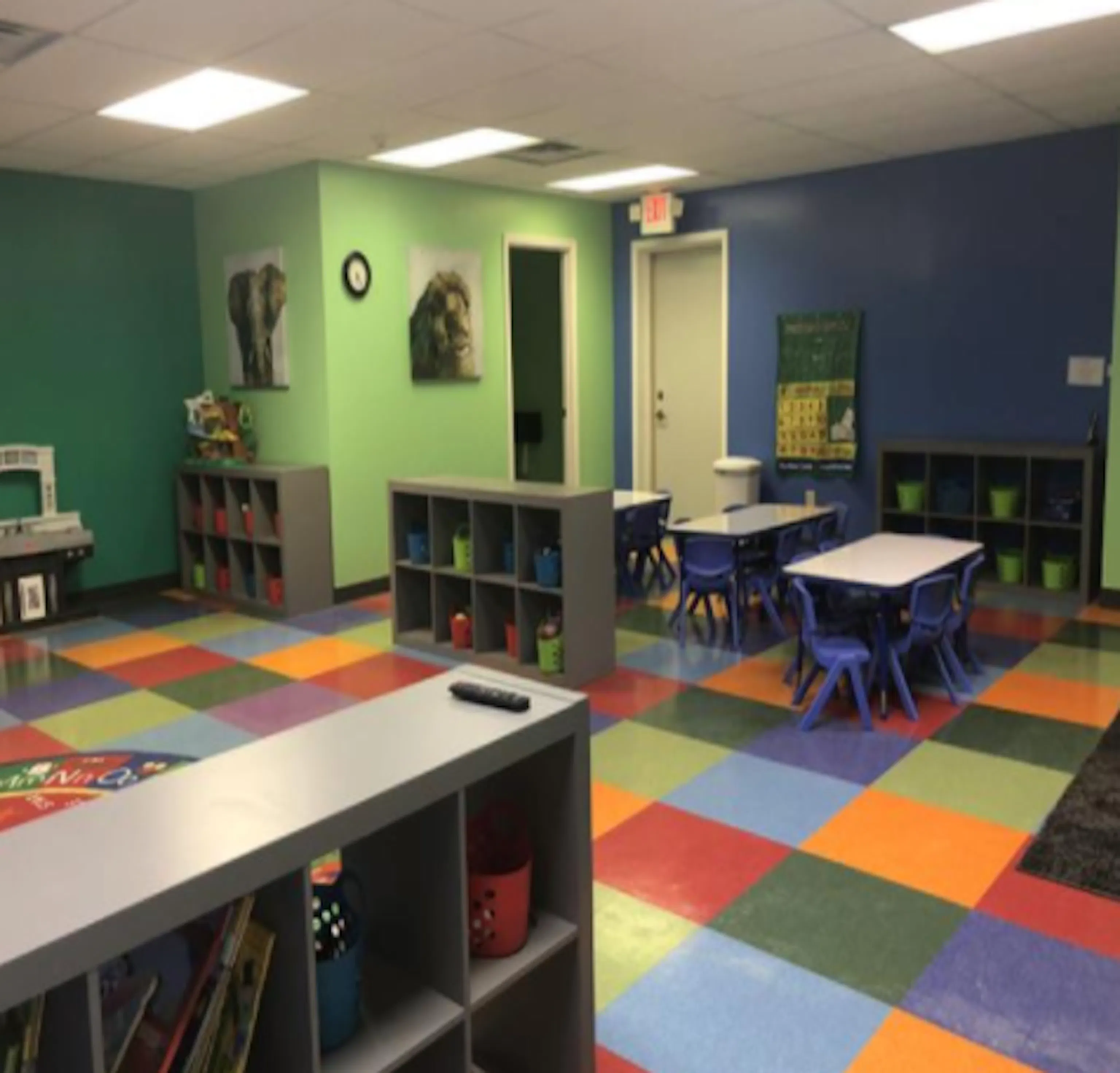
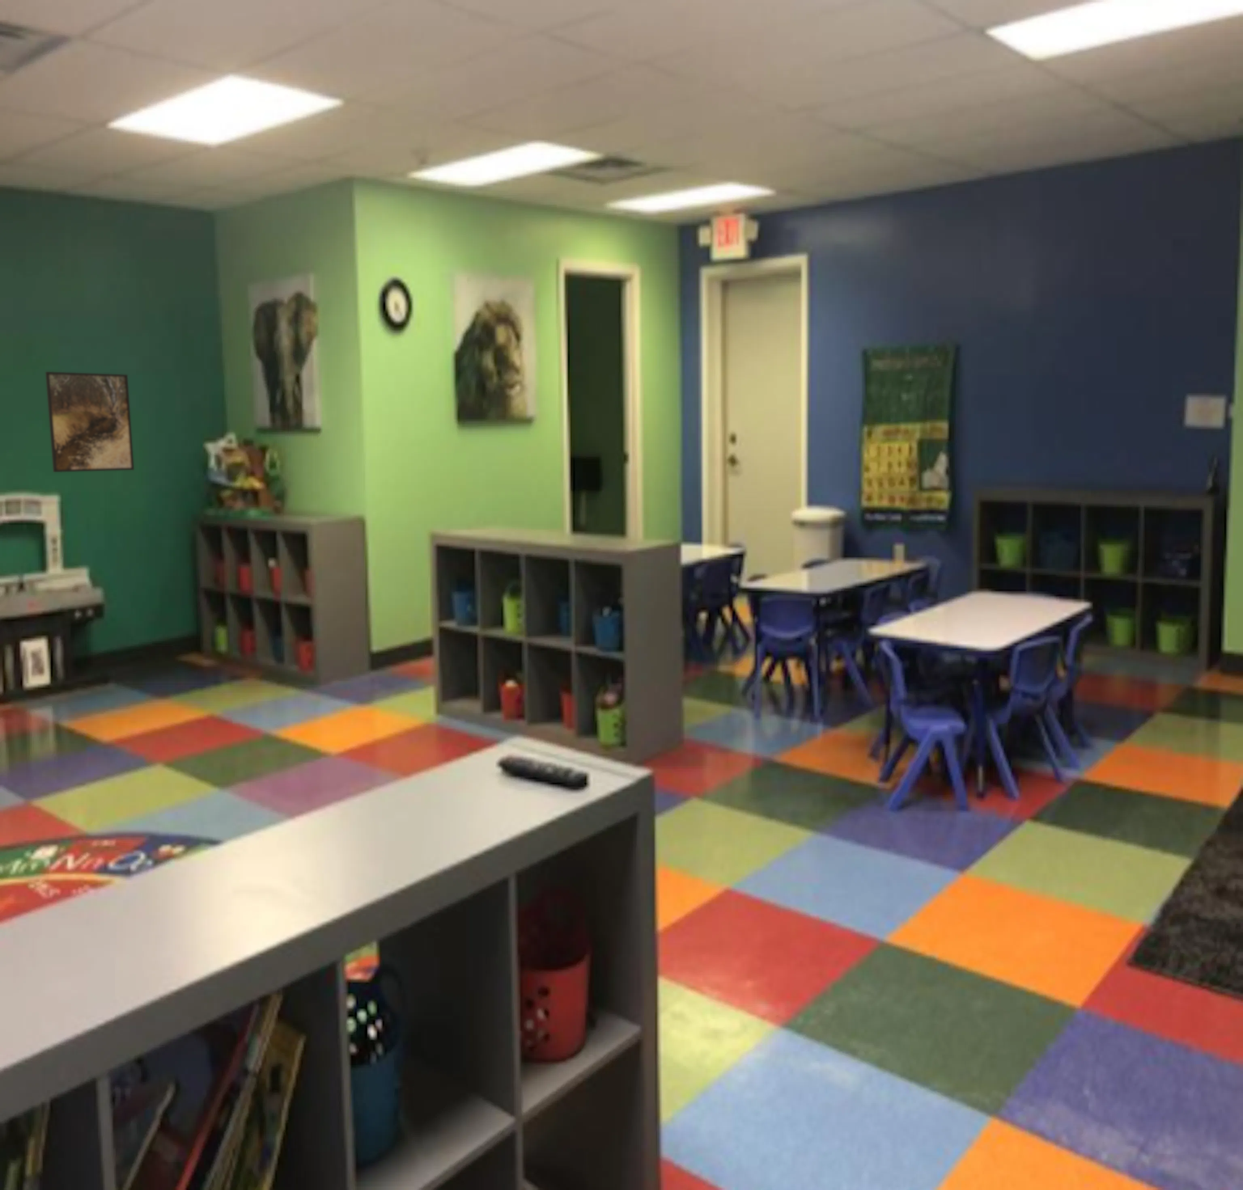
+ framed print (91, 423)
